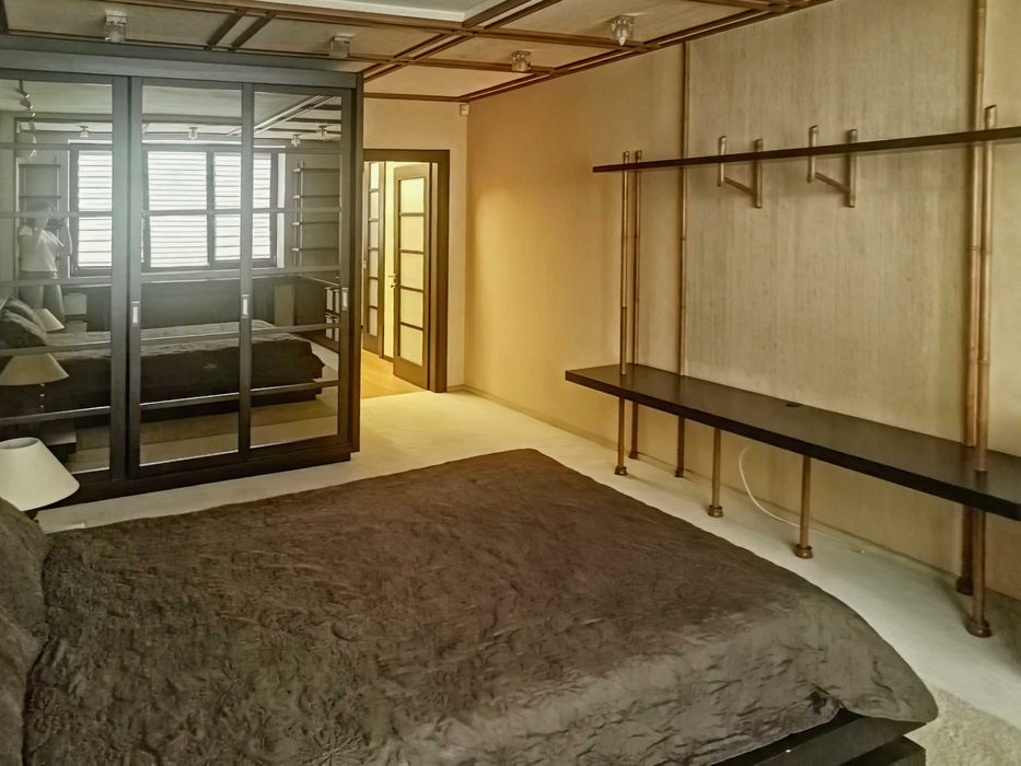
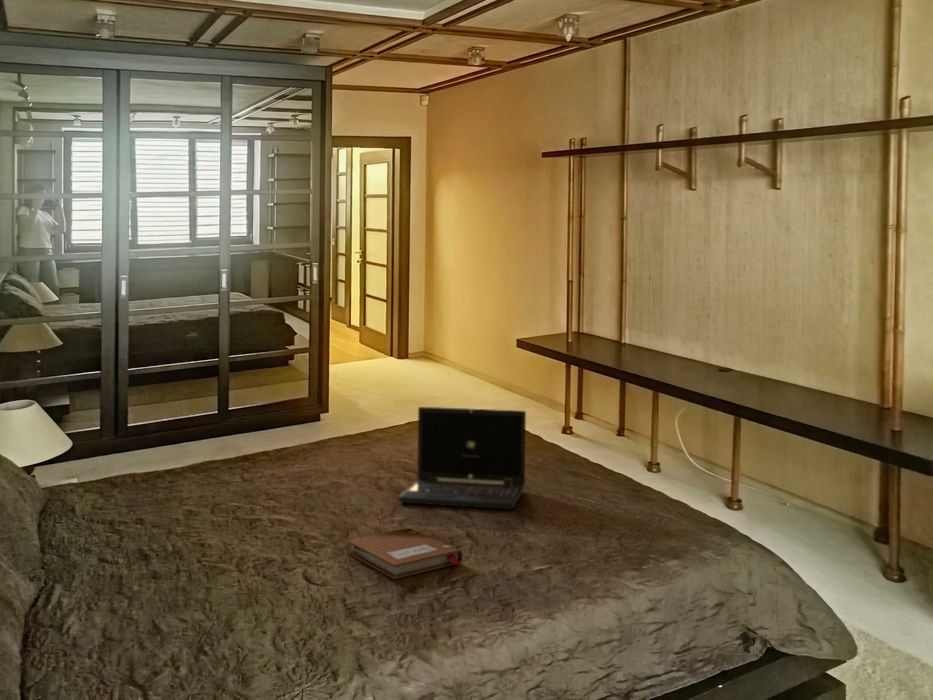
+ notebook (405, 551)
+ laptop (463, 455)
